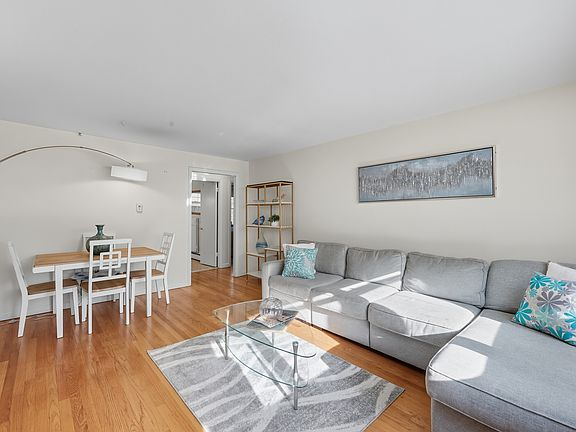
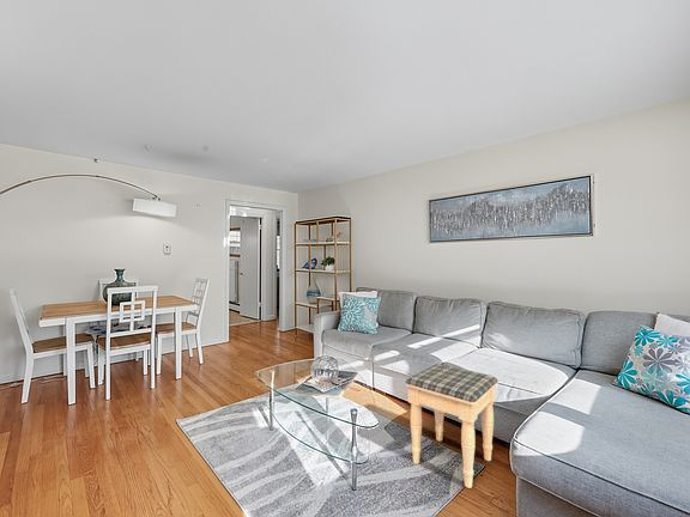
+ footstool (453, 414)
